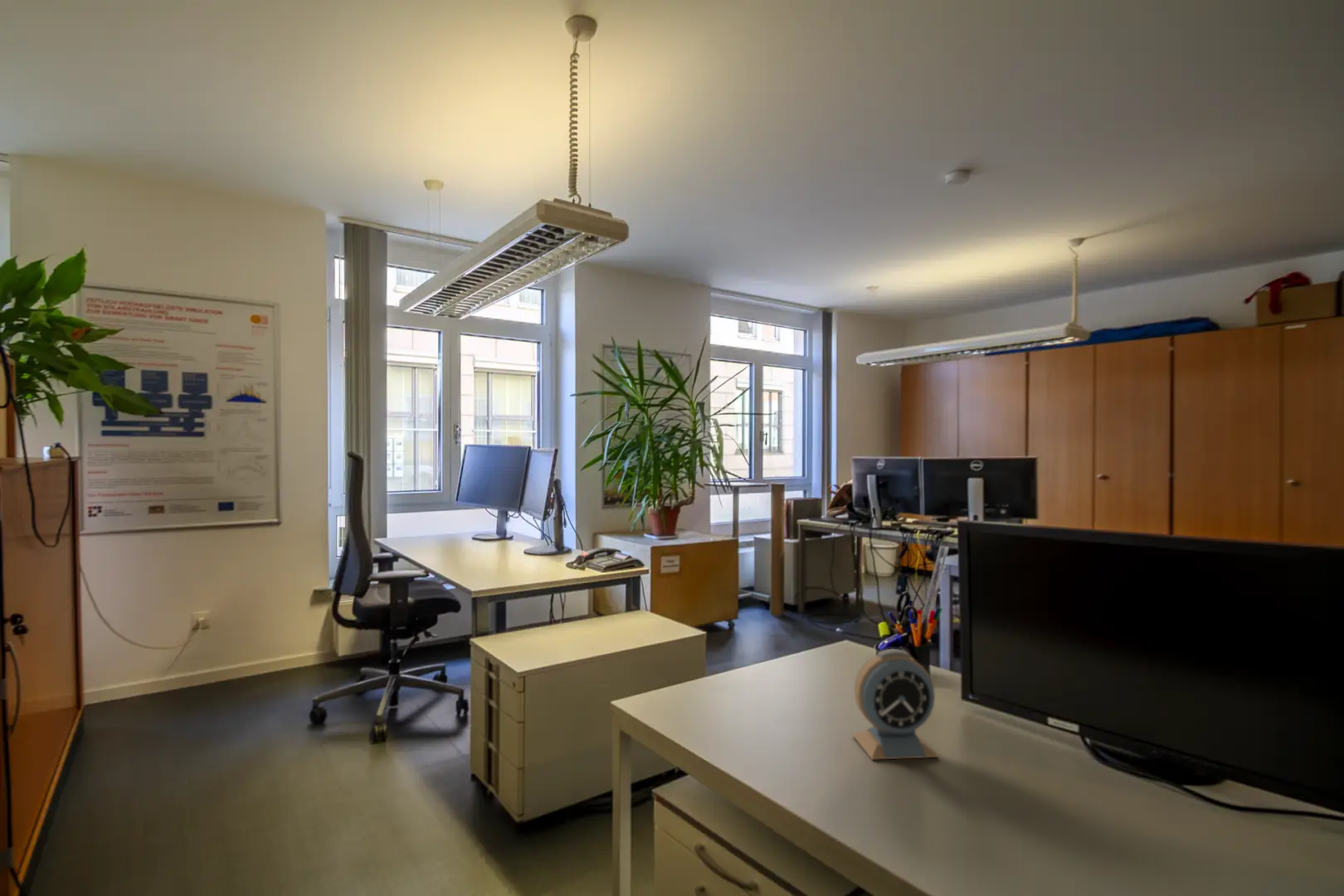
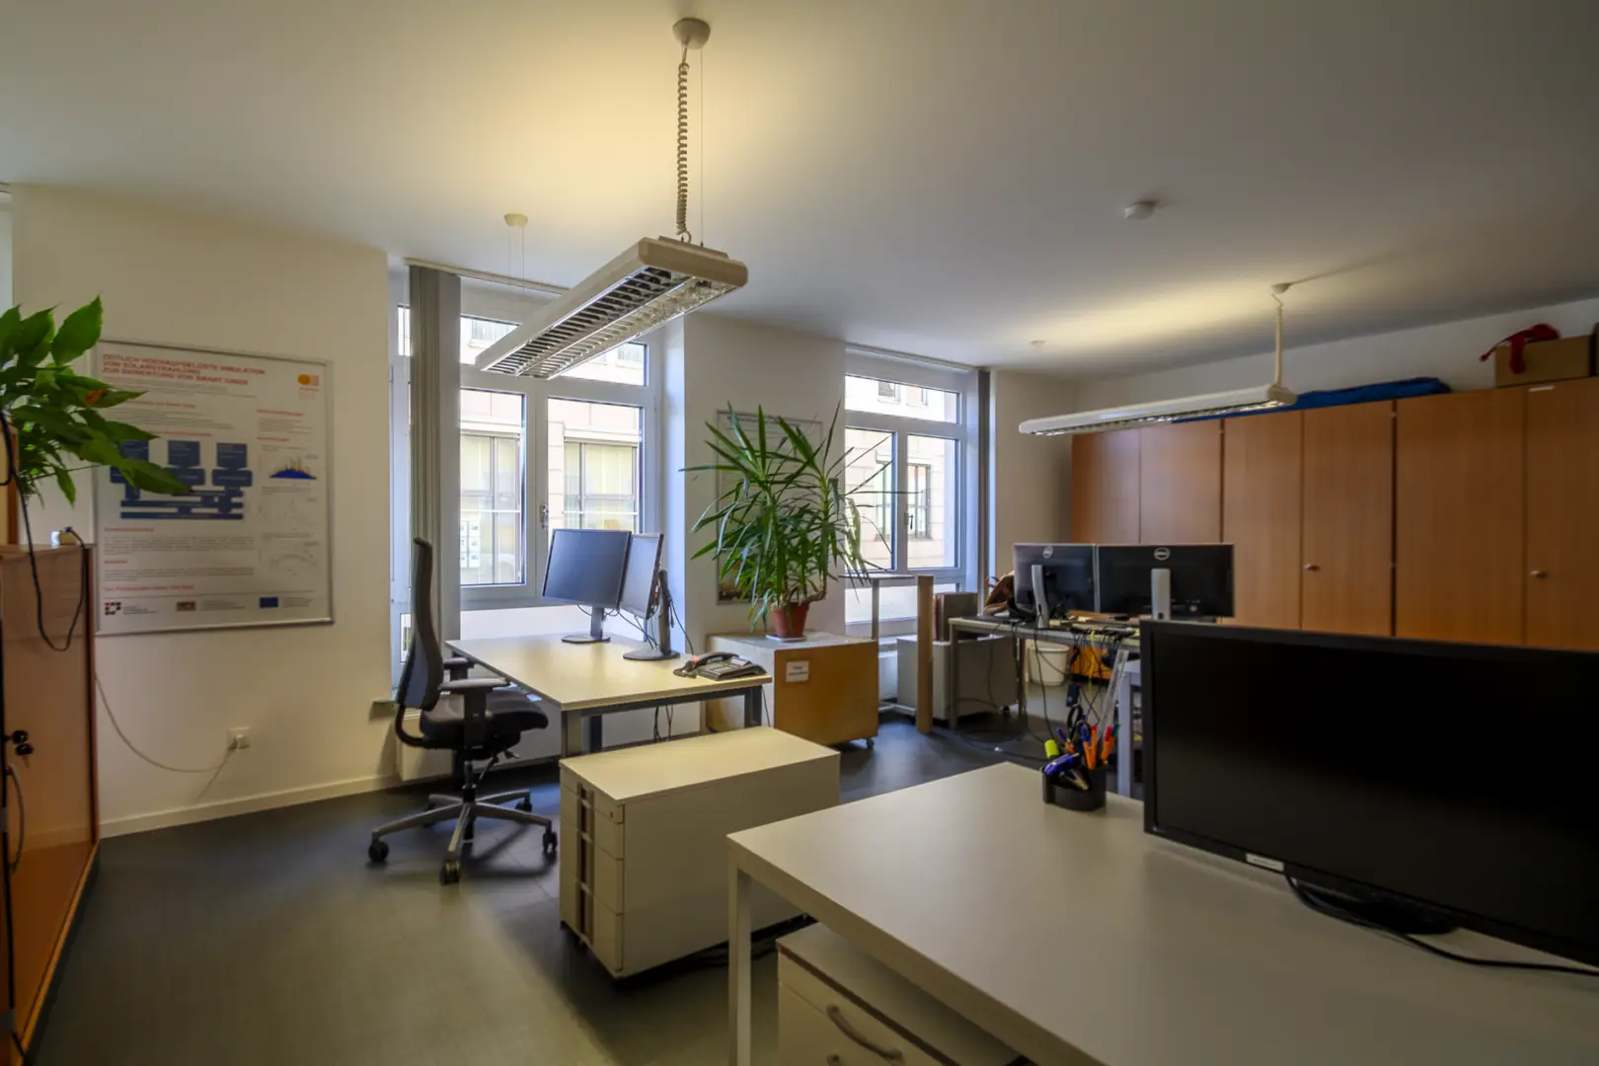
- alarm clock (894, 698)
